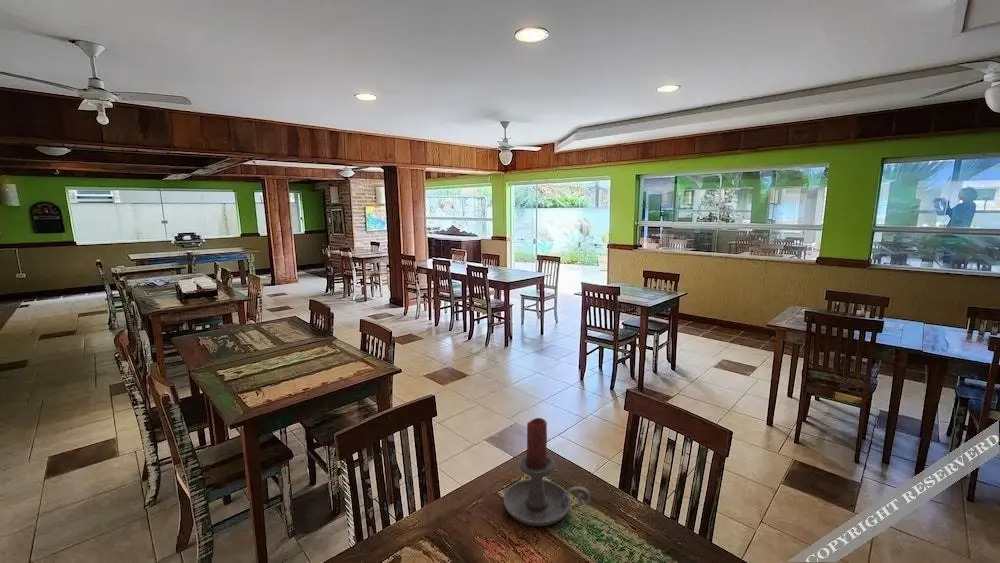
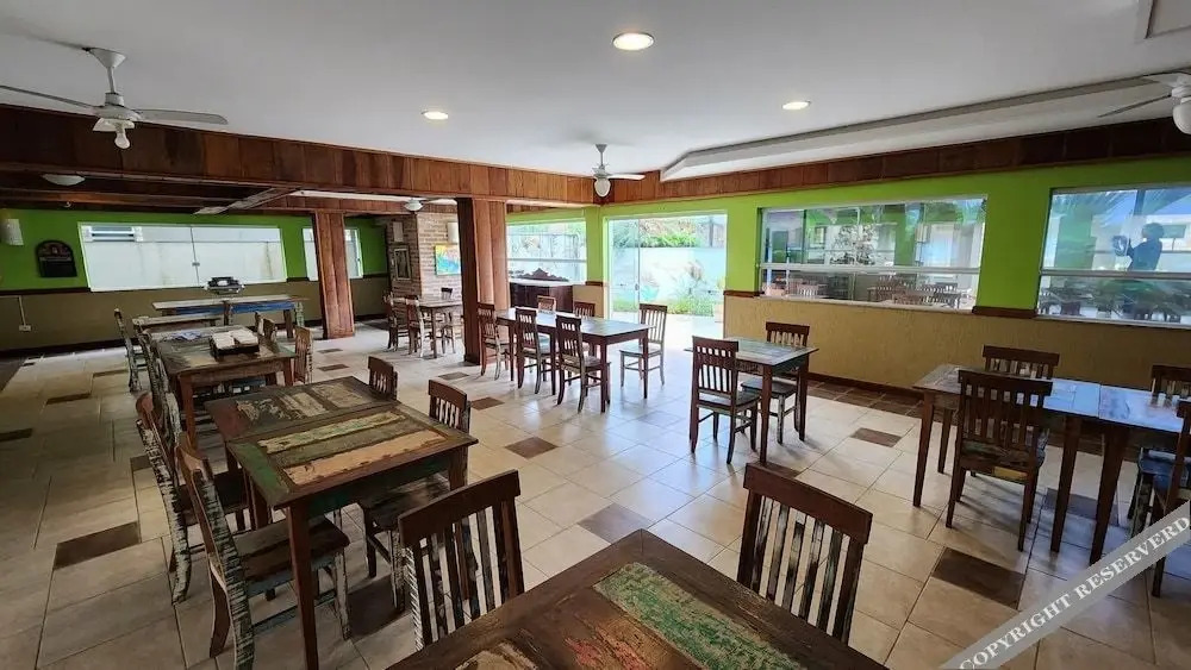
- candle holder (546, 463)
